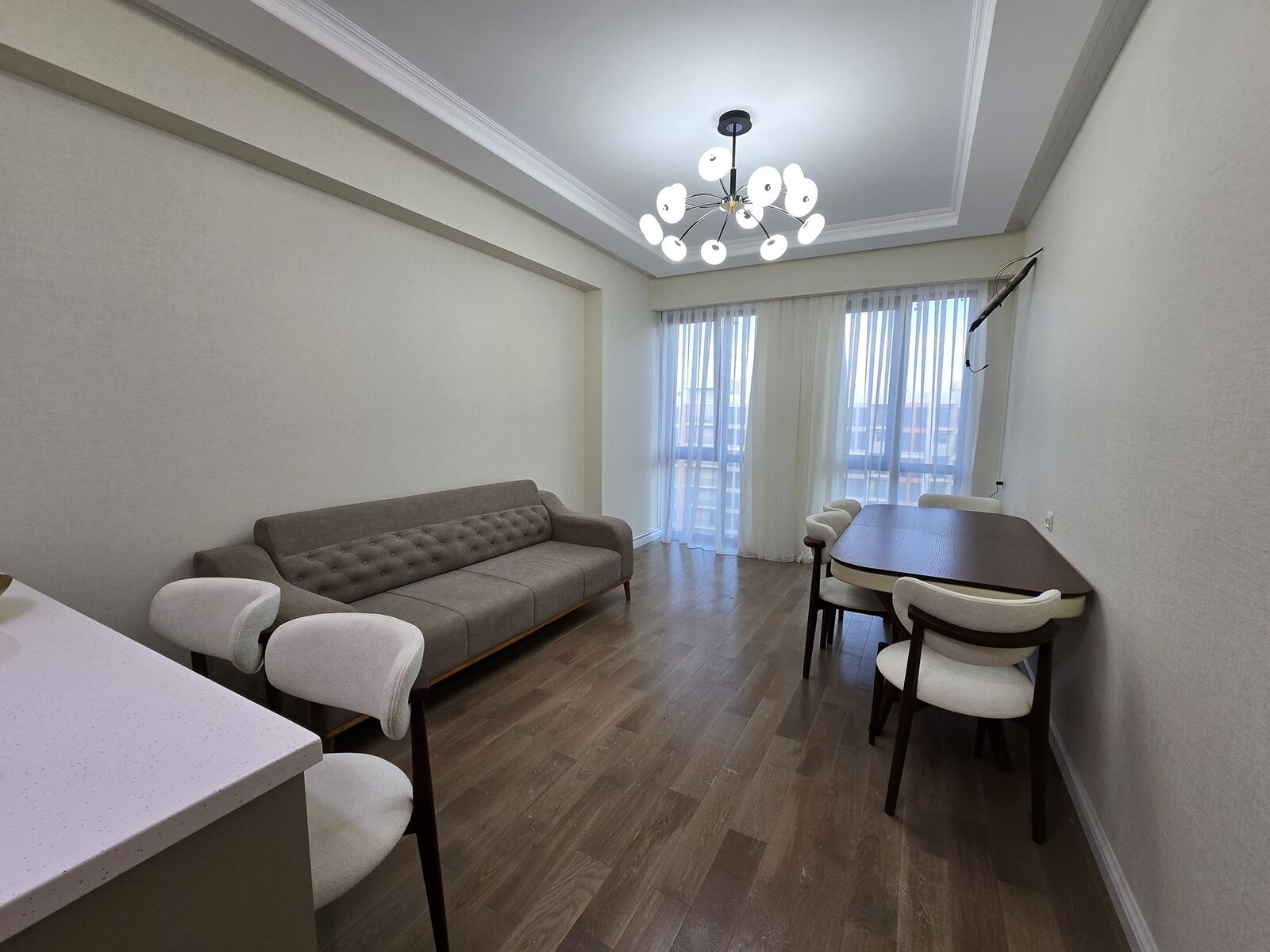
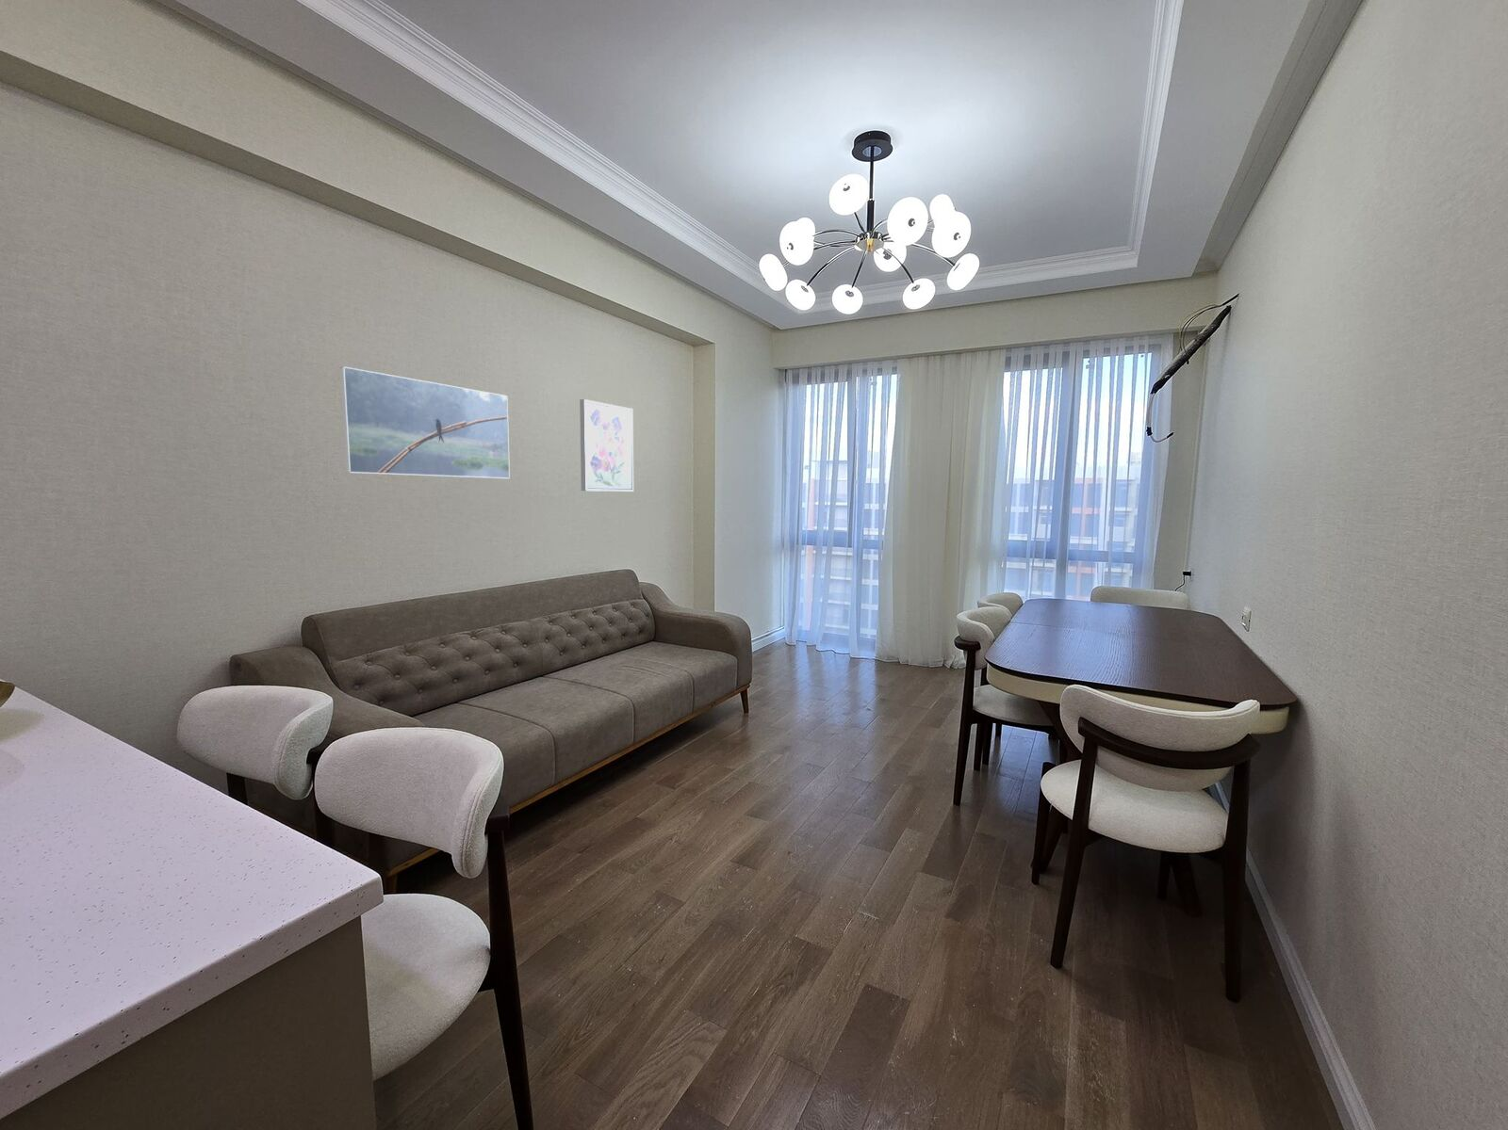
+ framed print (435, 430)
+ wall art (608, 447)
